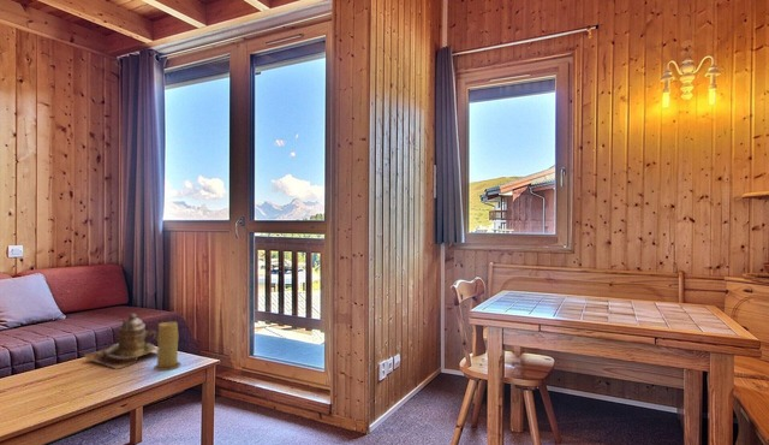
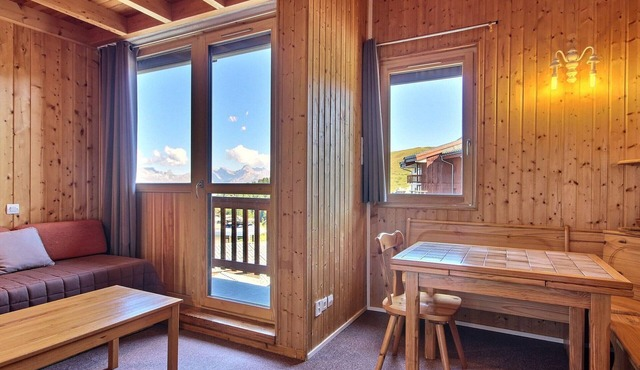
- teapot (125, 336)
- candle (167, 344)
